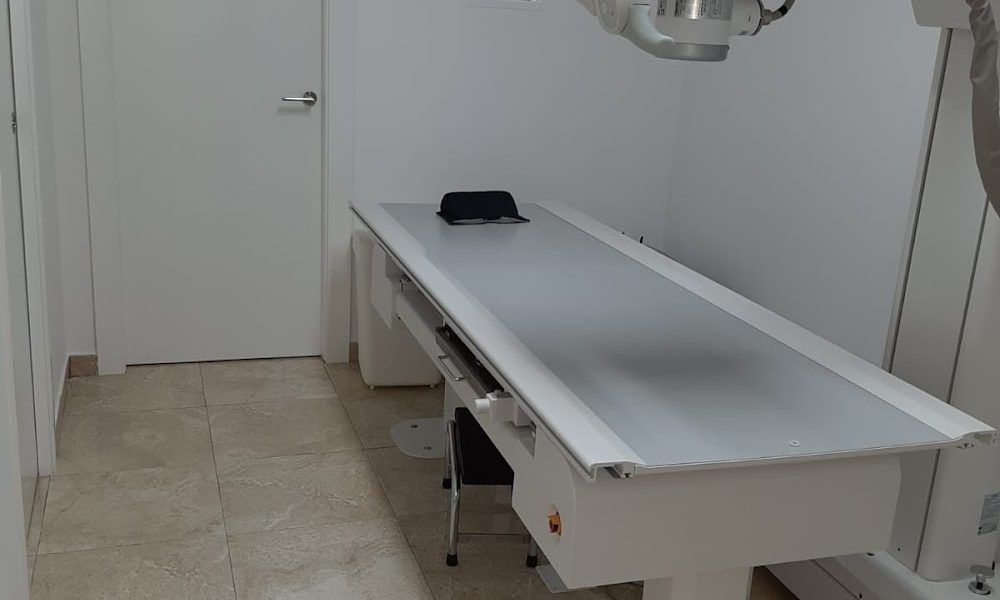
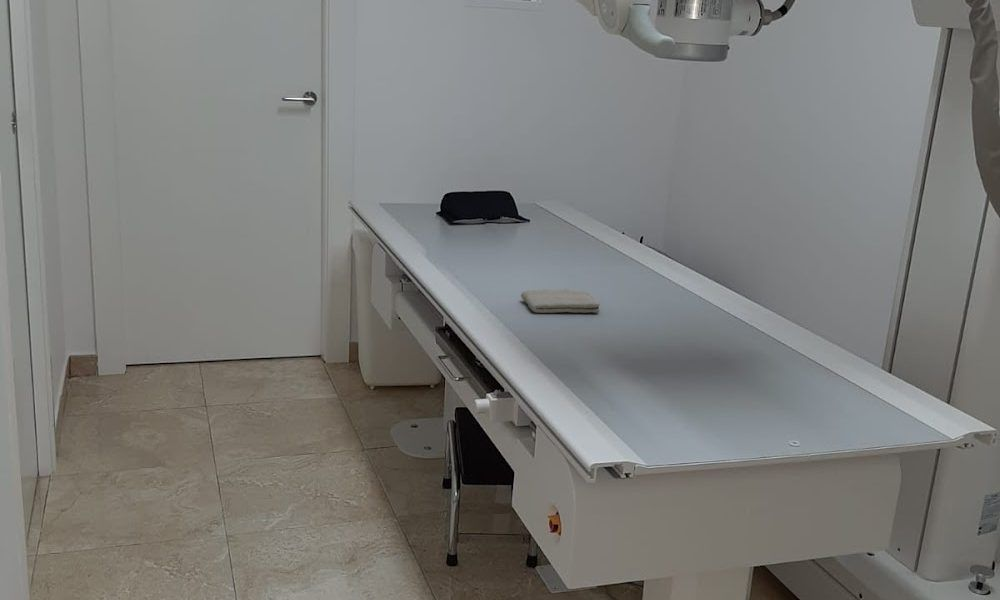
+ washcloth (561, 300)
